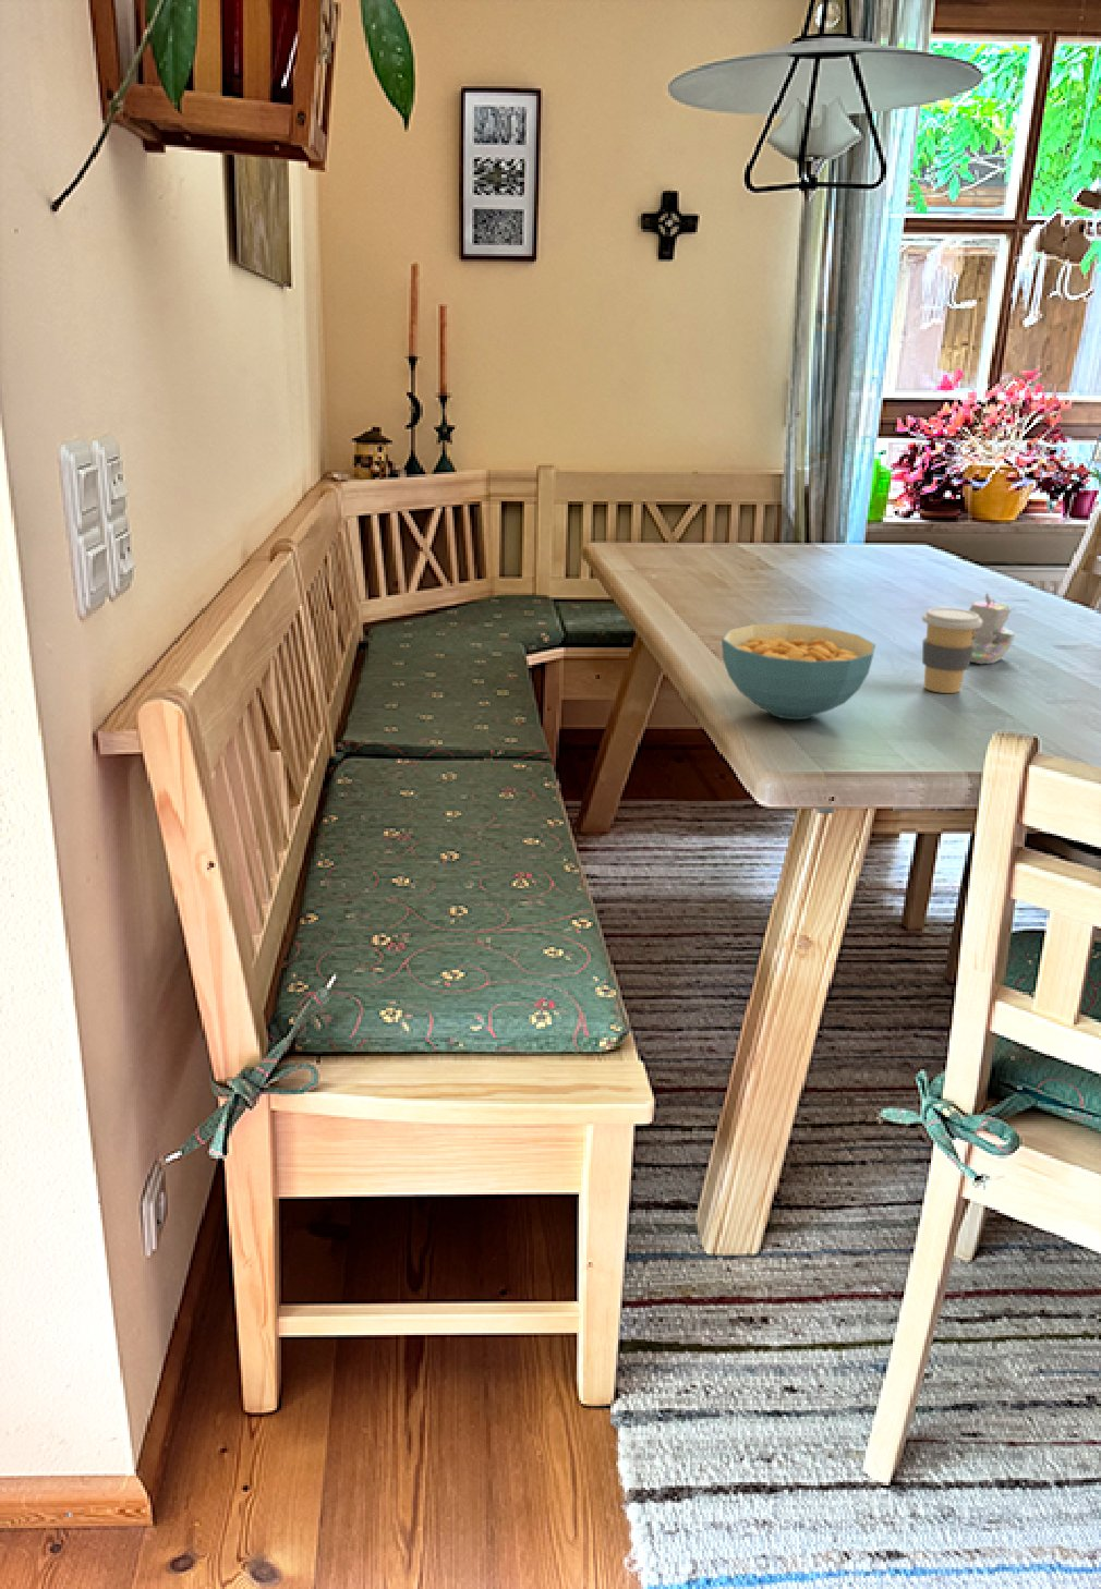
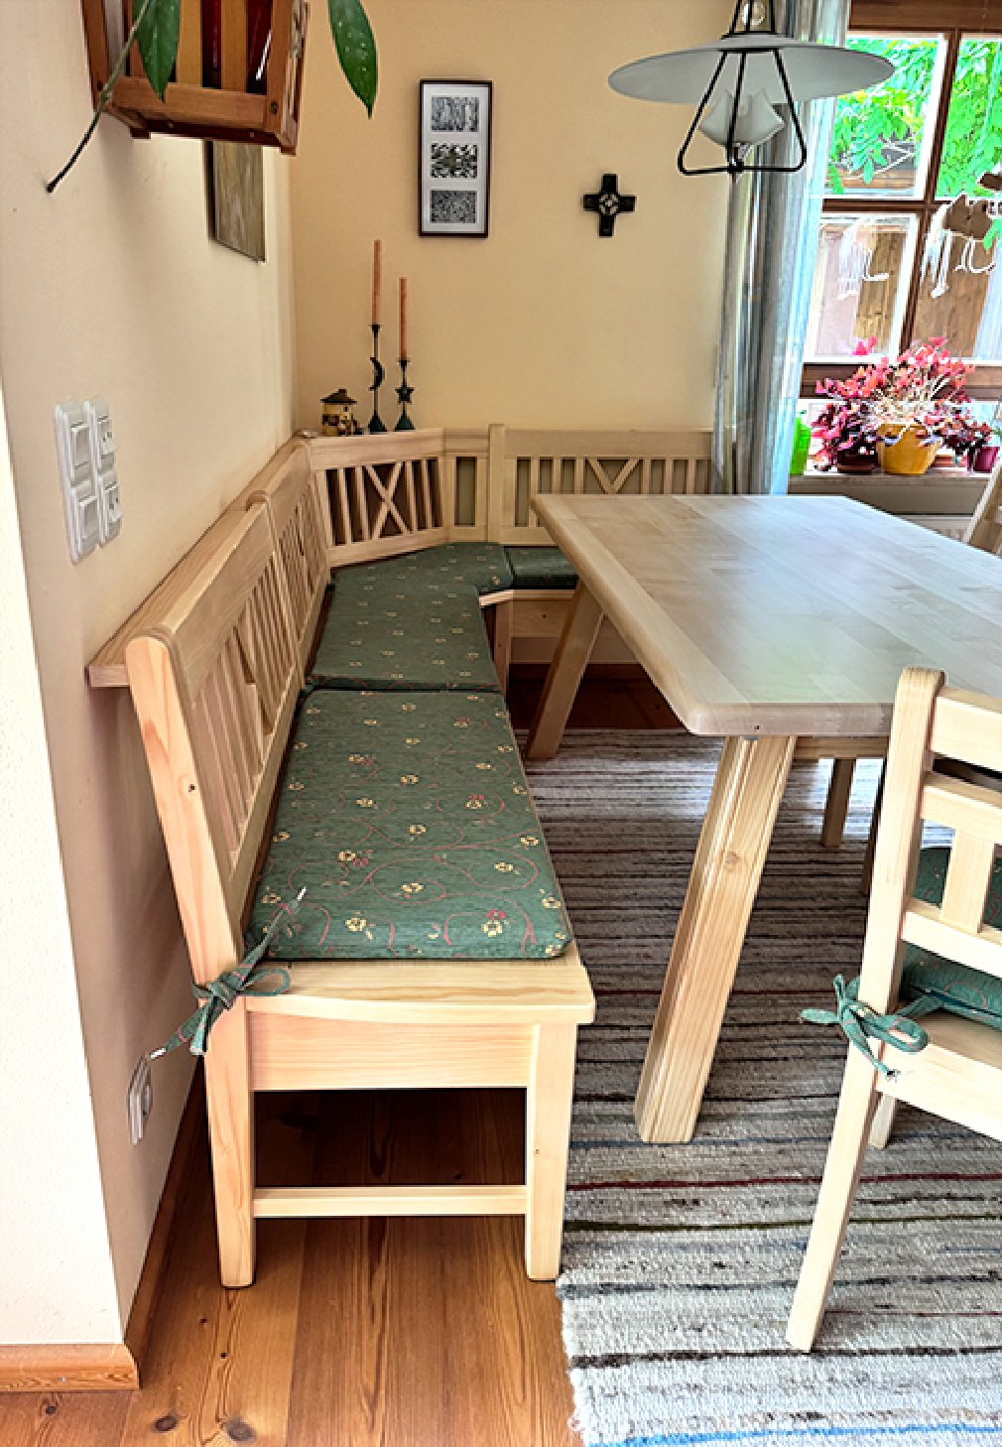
- cereal bowl (794, 677)
- coffee cup (946, 651)
- candle (984, 623)
